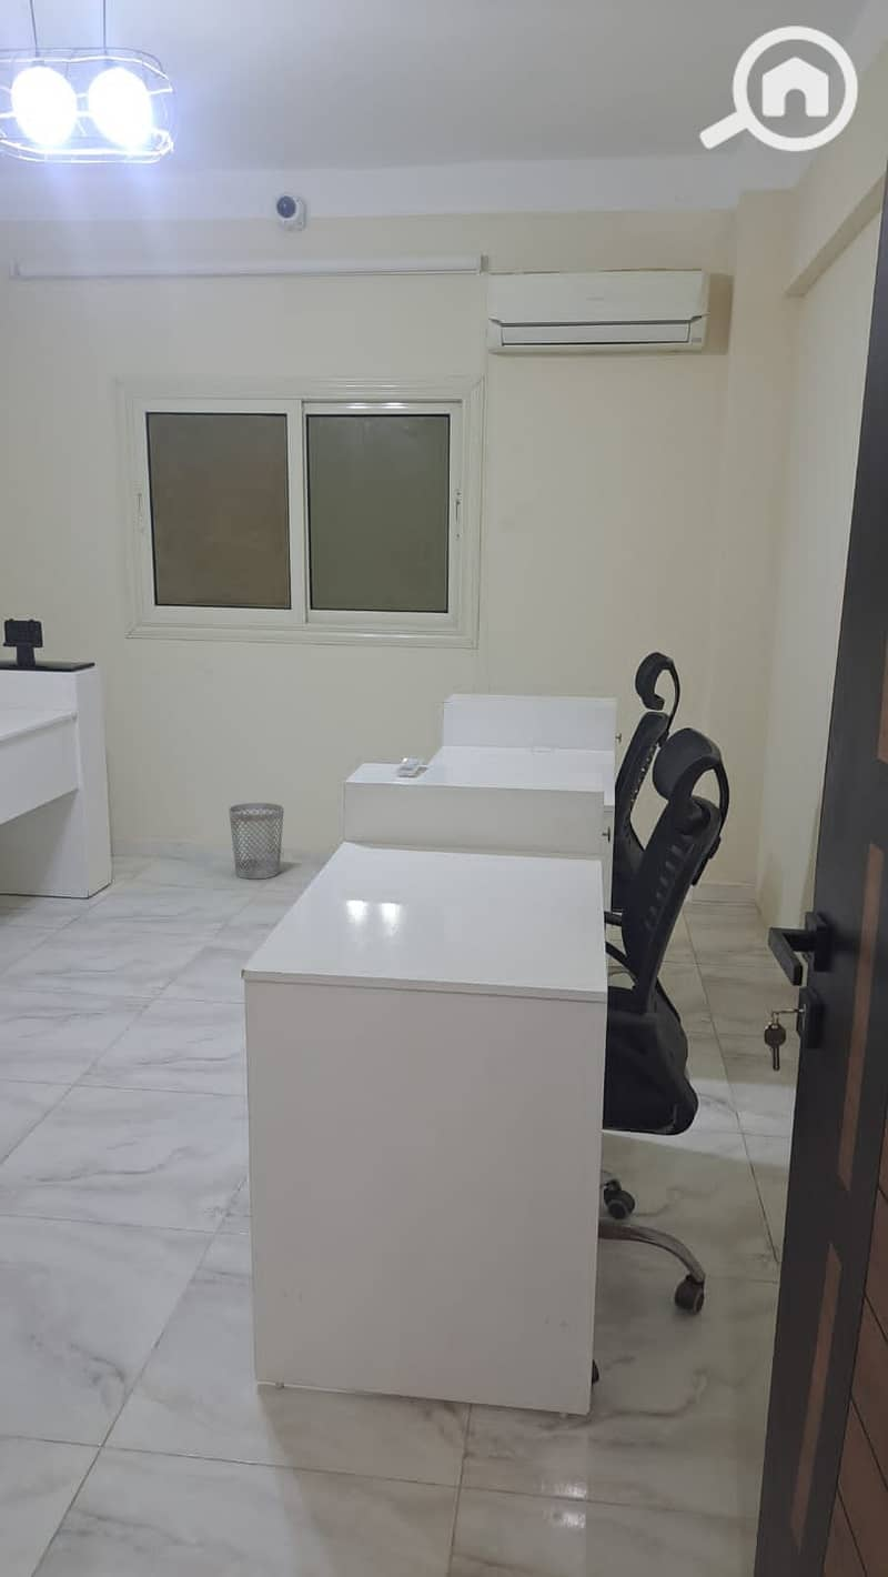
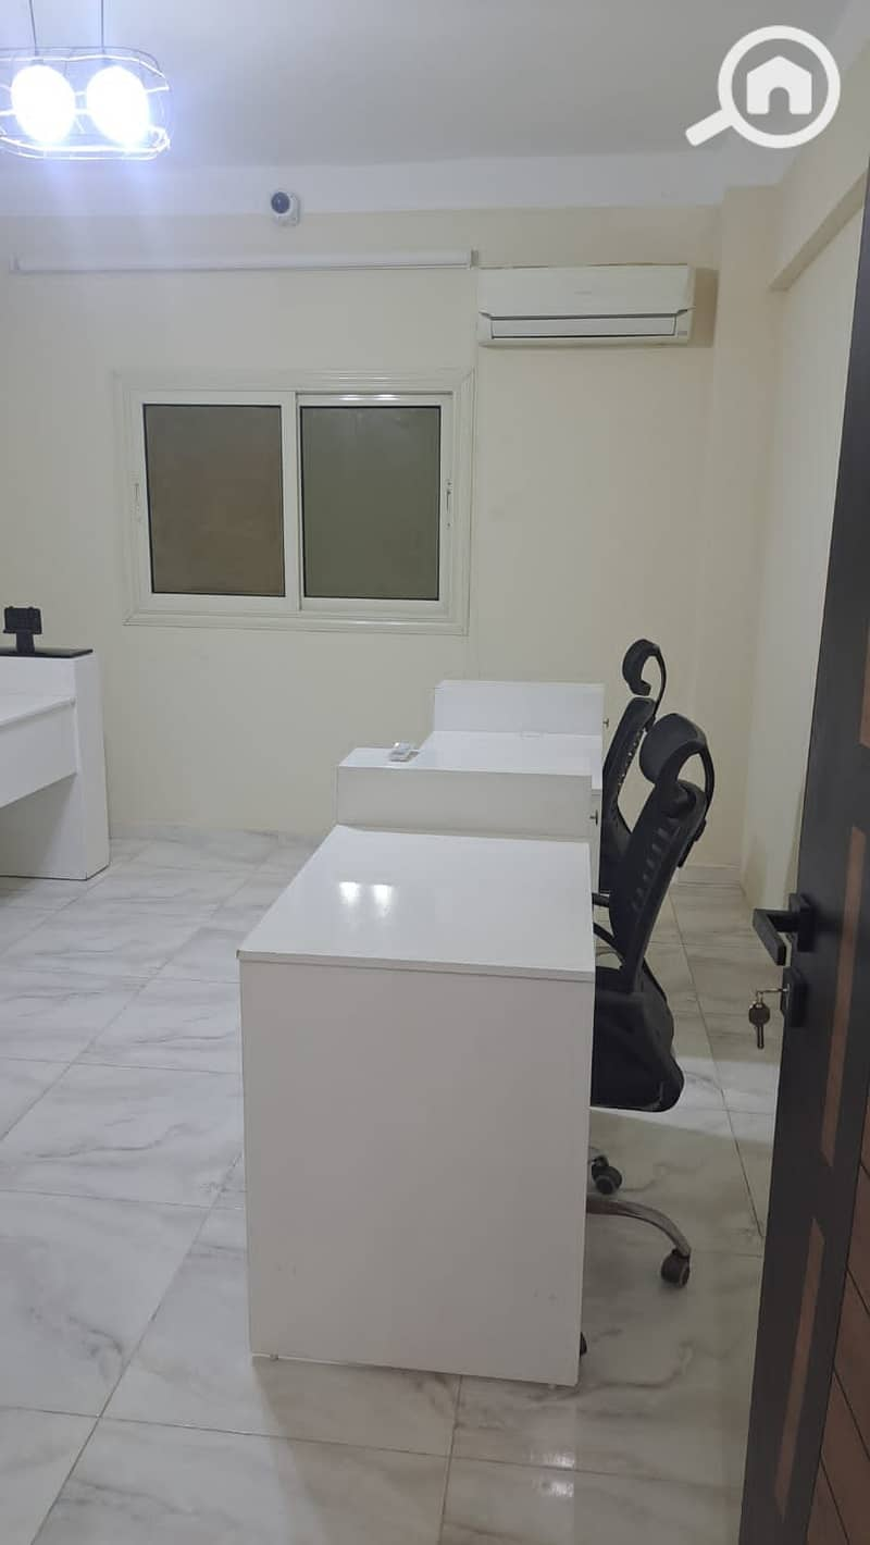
- wastebasket (256, 841)
